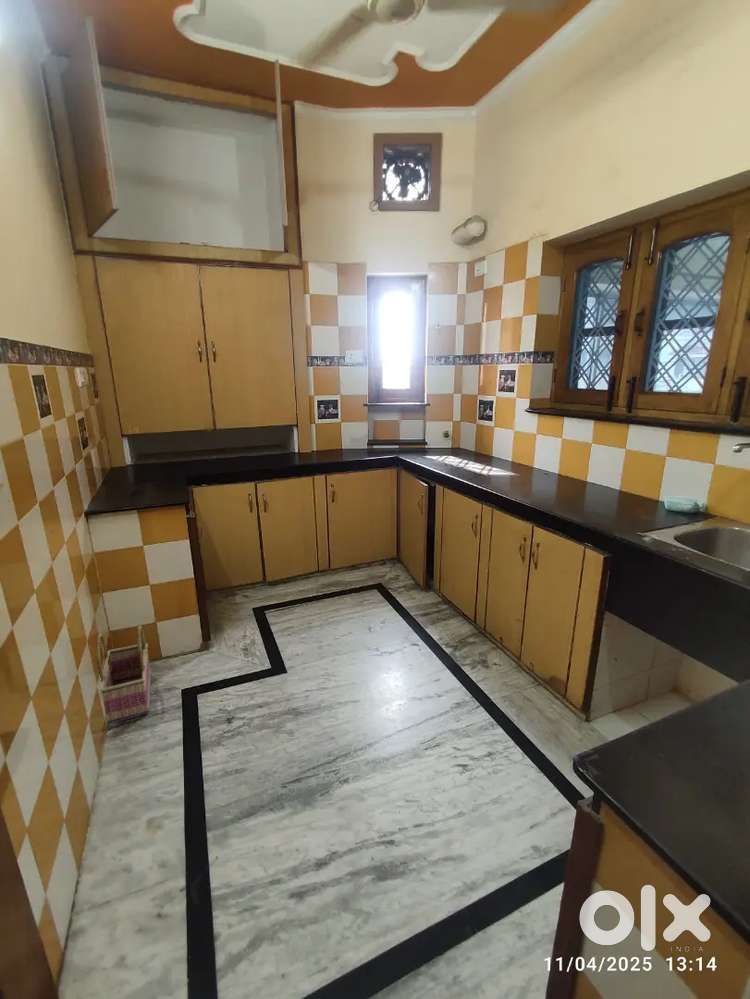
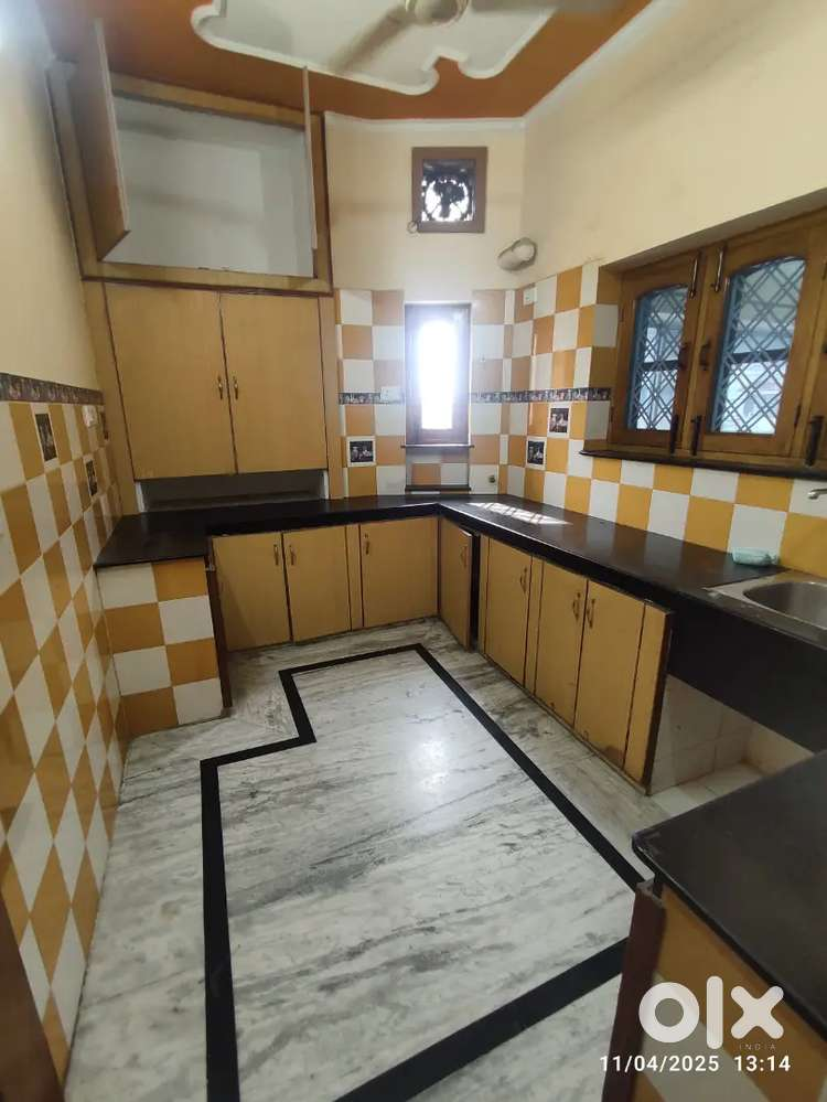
- basket (124, 665)
